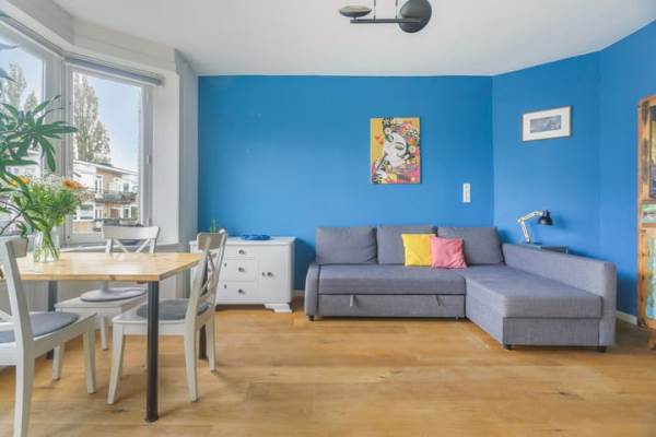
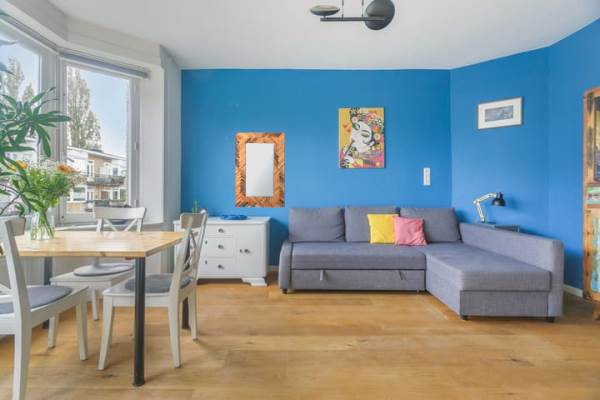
+ home mirror (260, 170)
